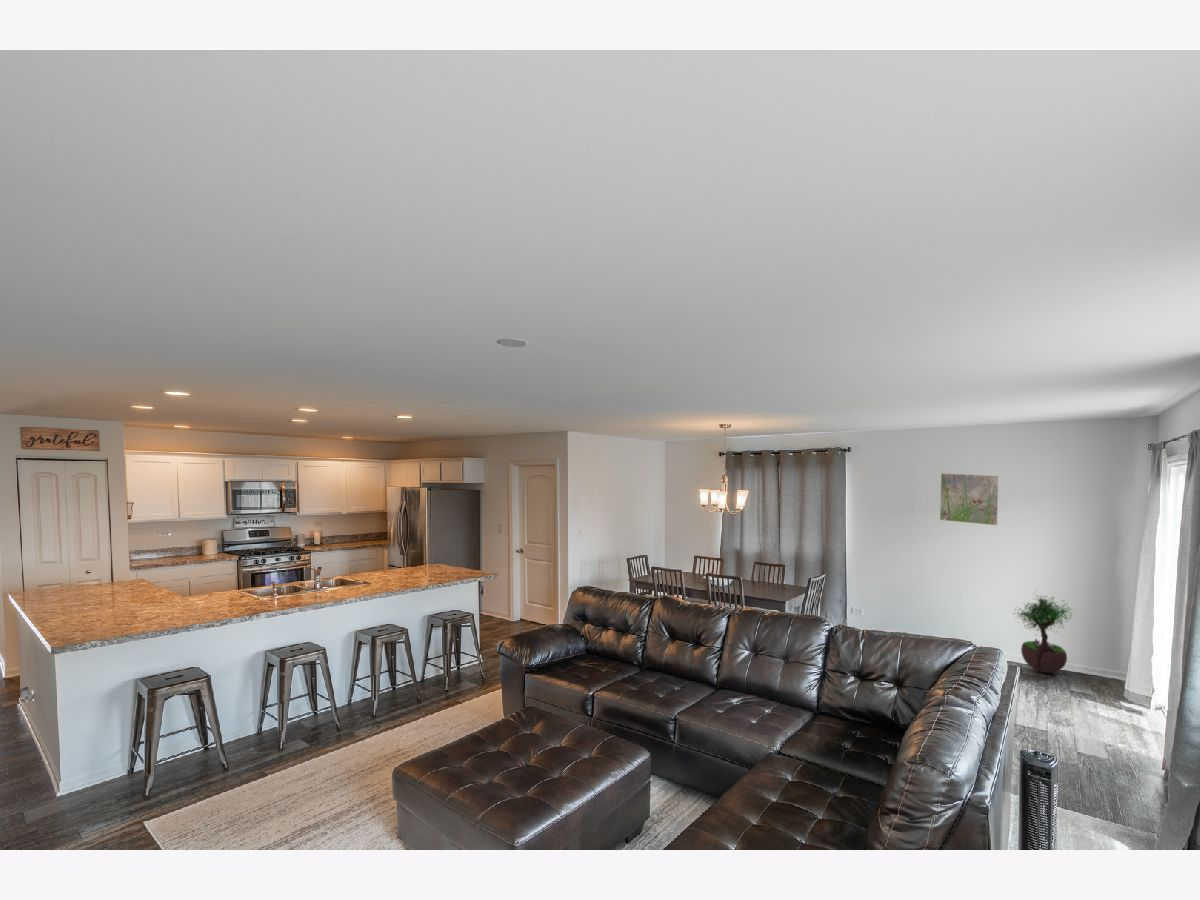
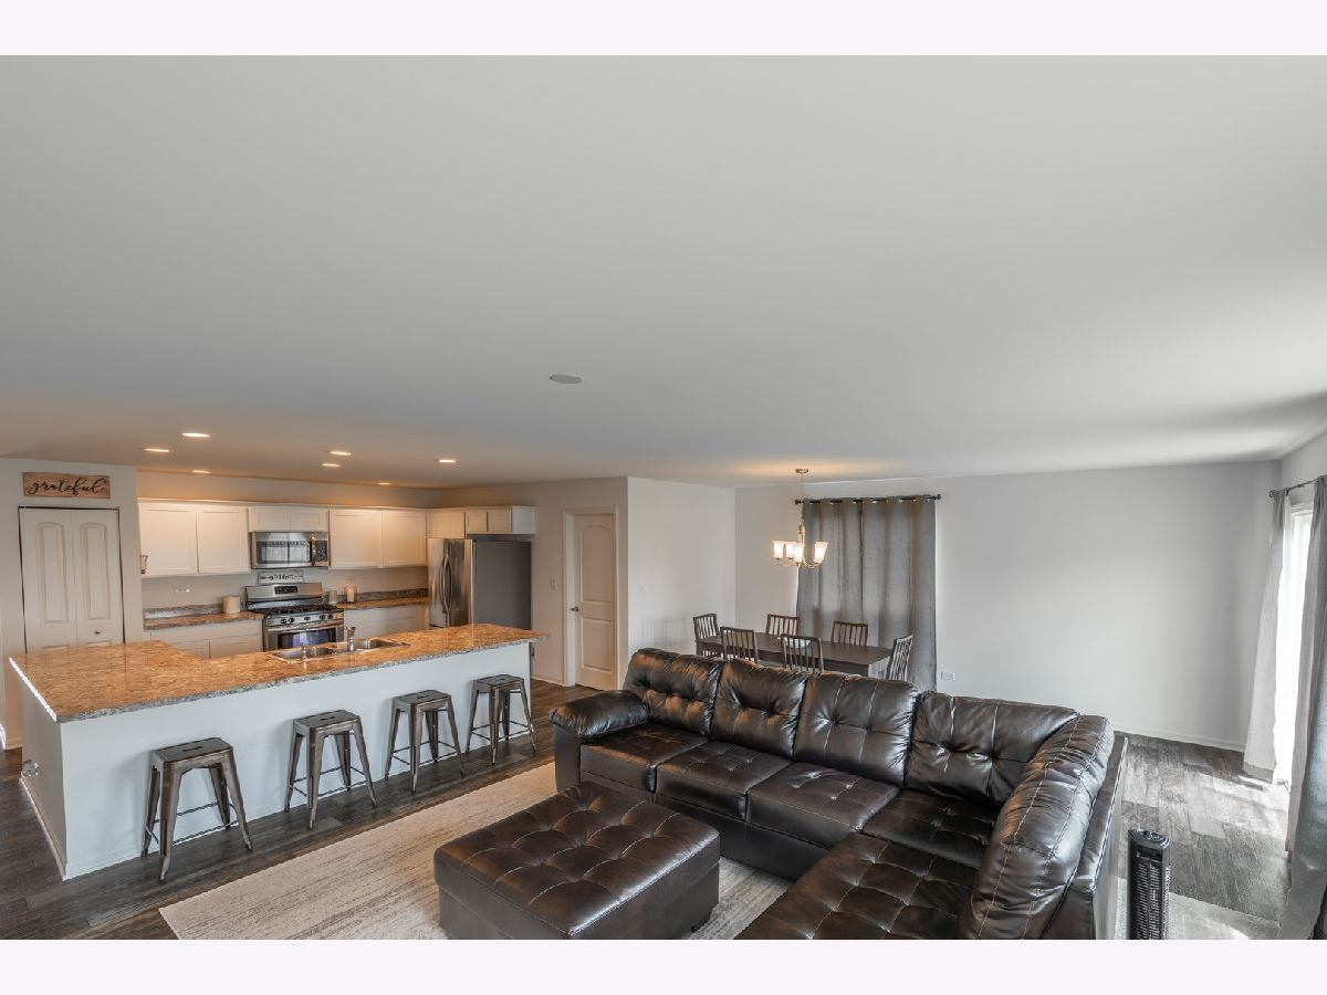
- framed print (968, 498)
- potted tree (1042, 631)
